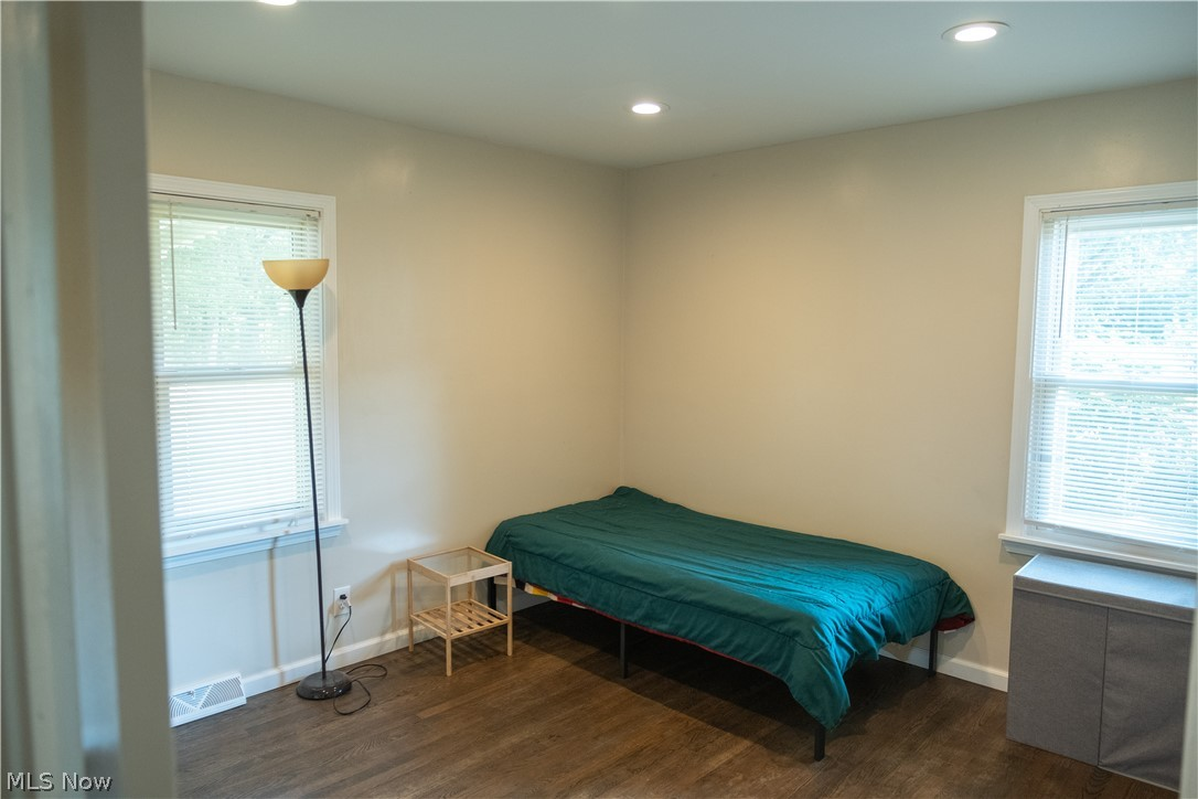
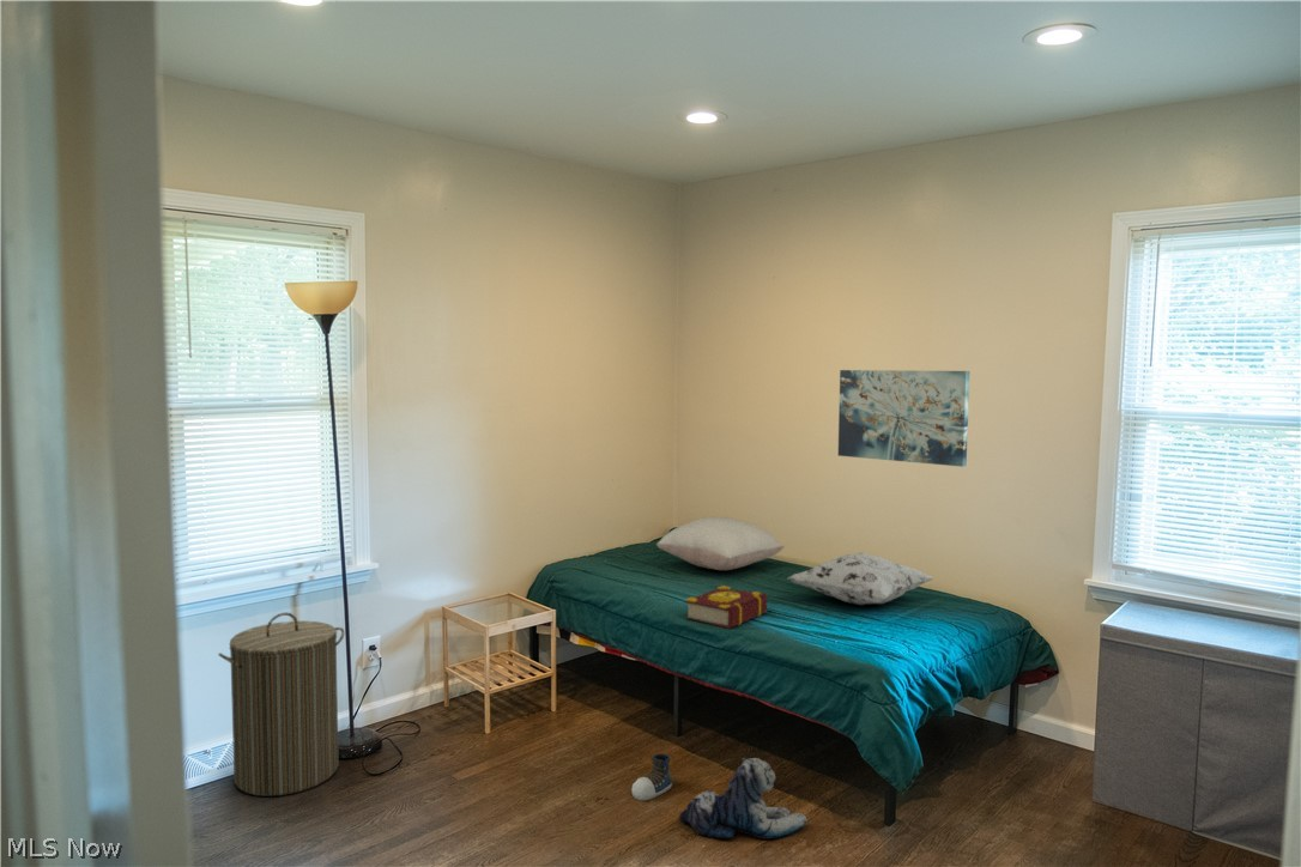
+ laundry hamper (285, 693)
+ book (727, 605)
+ shoe (653, 776)
+ pillow (720, 542)
+ plush toy (742, 789)
+ wall art (900, 416)
+ decorative pillow (861, 578)
